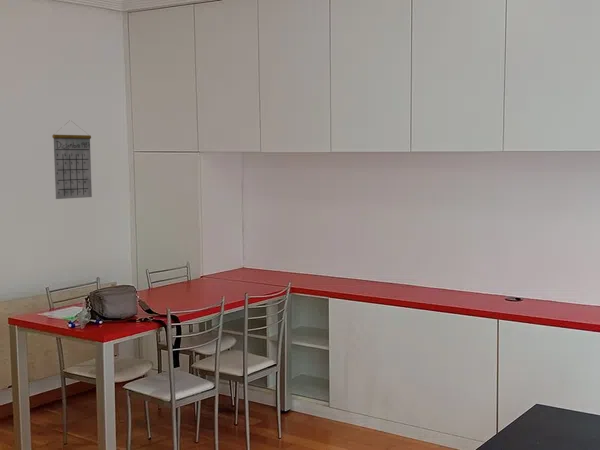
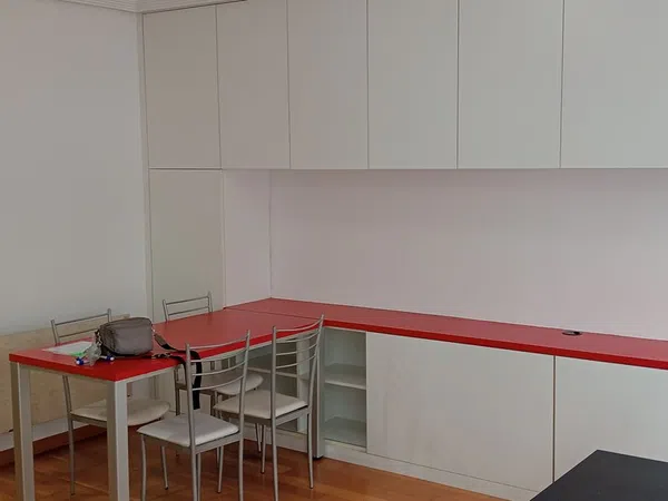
- calendar (72, 159)
